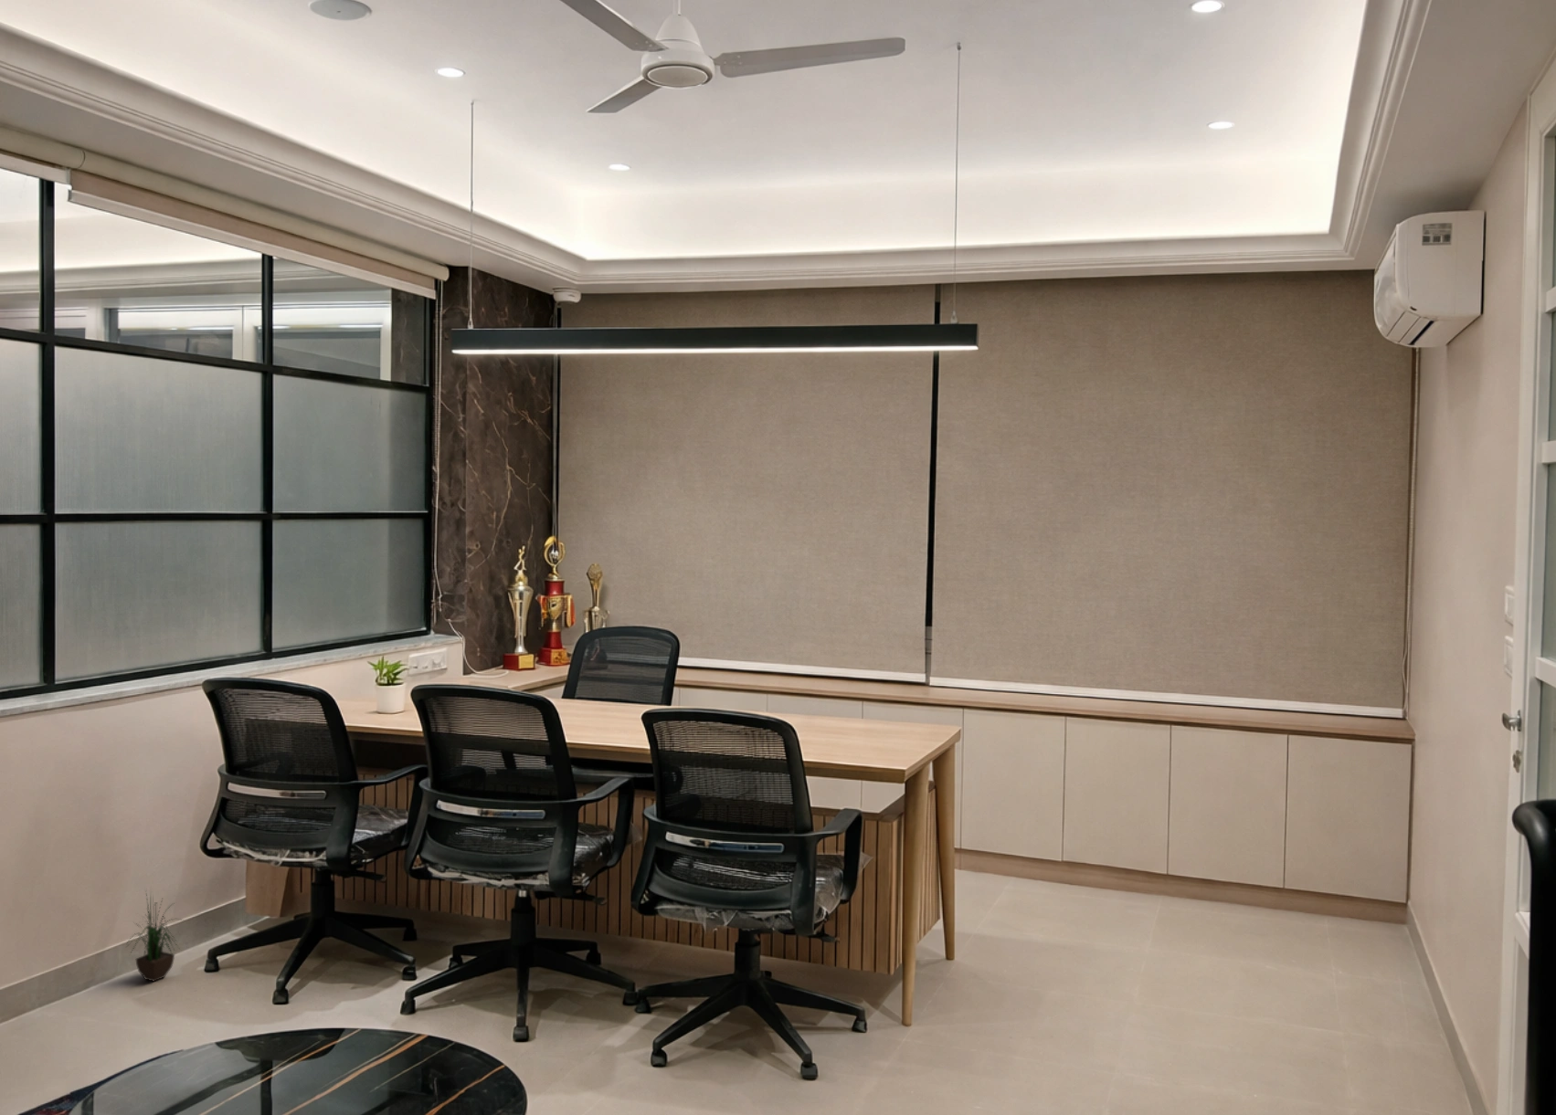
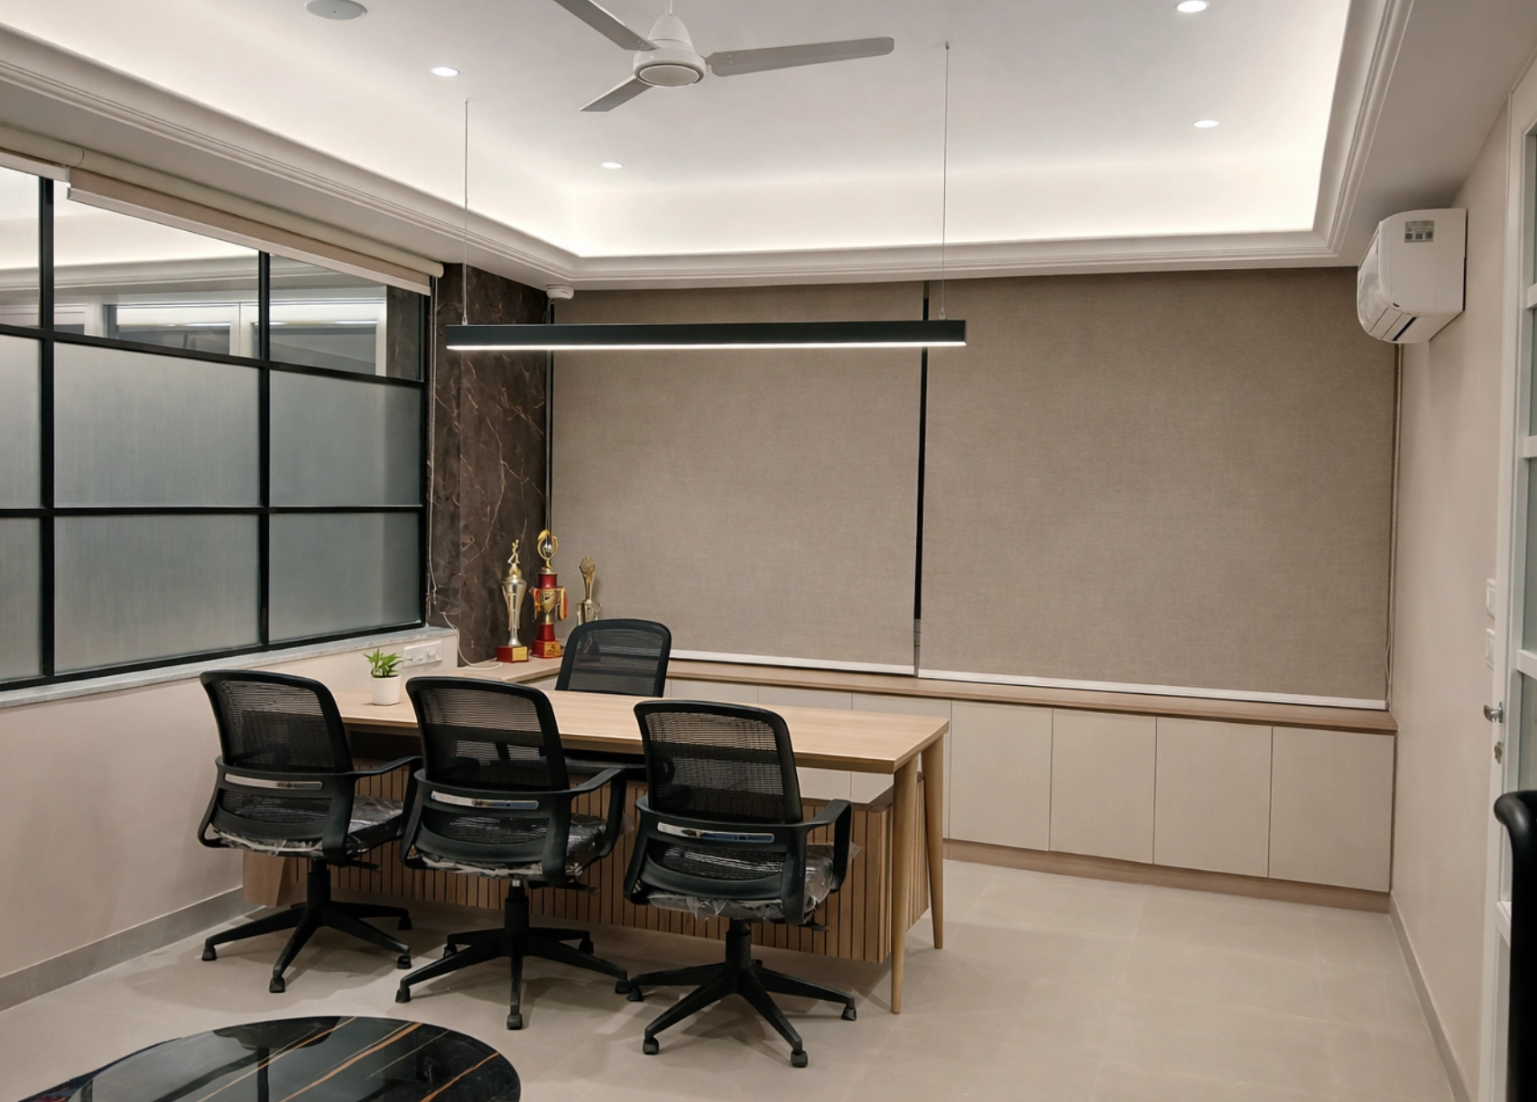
- potted plant (153, 928)
